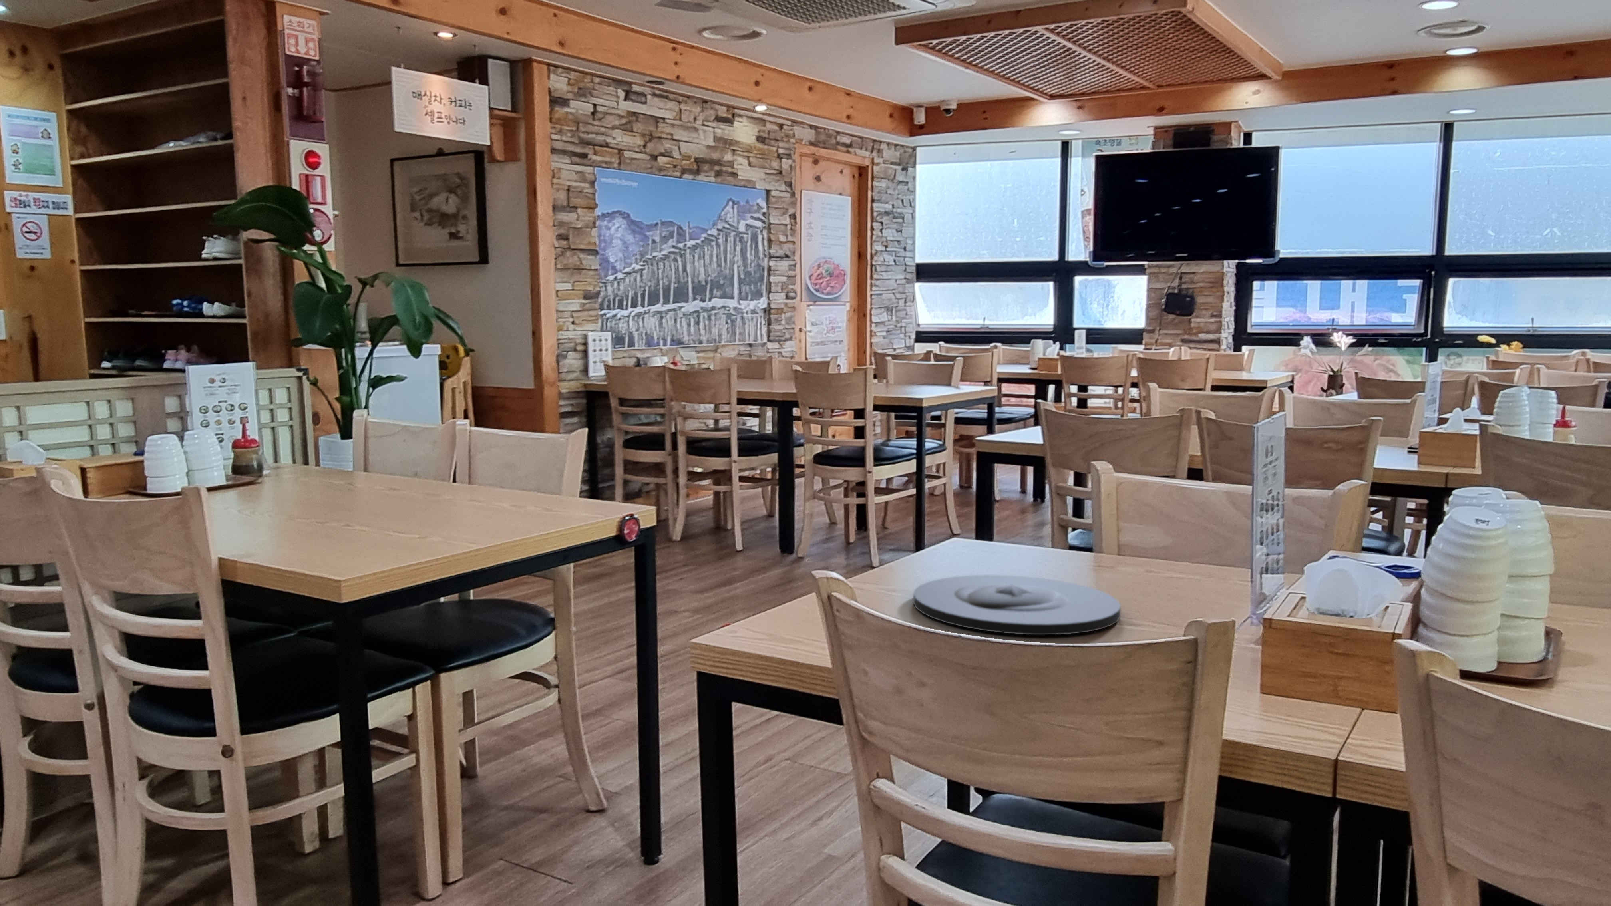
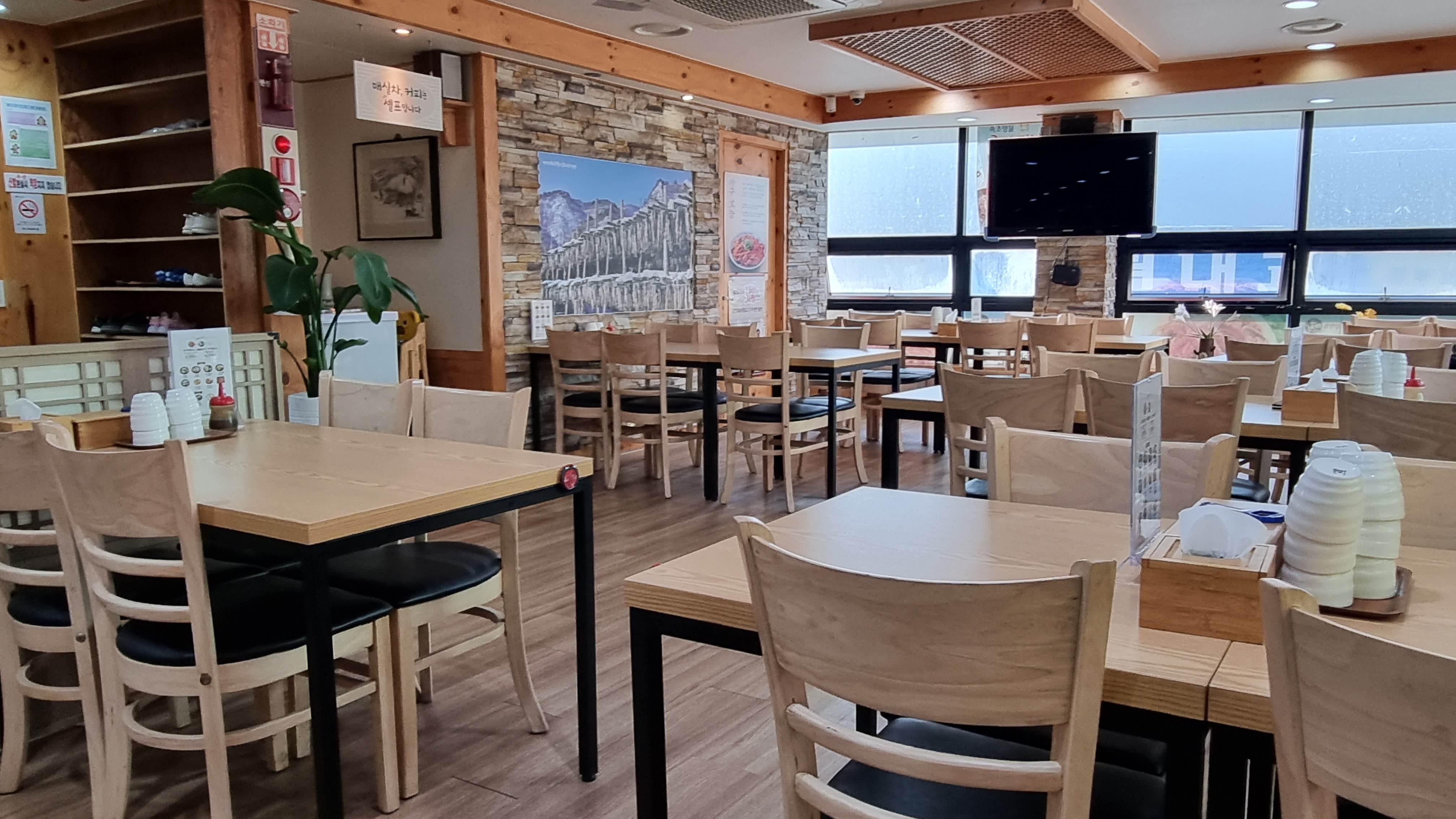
- plate (1015, 595)
